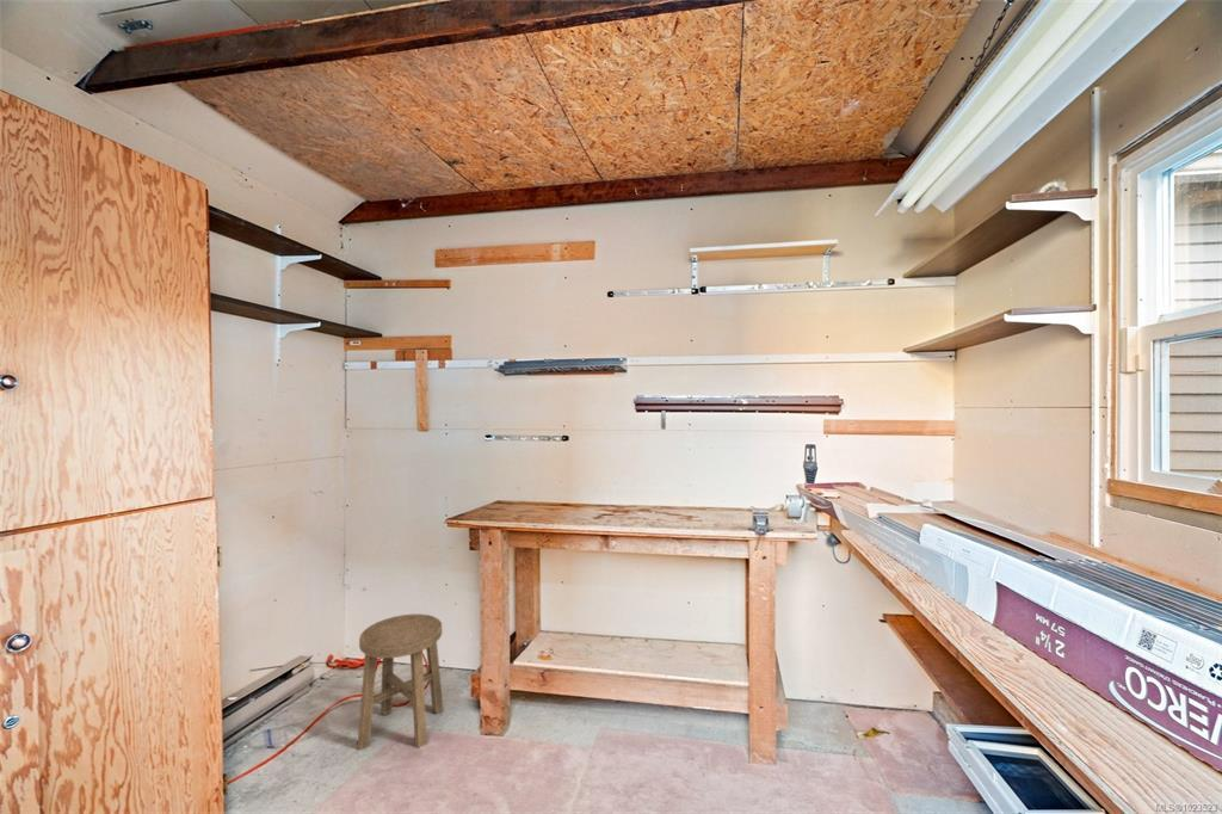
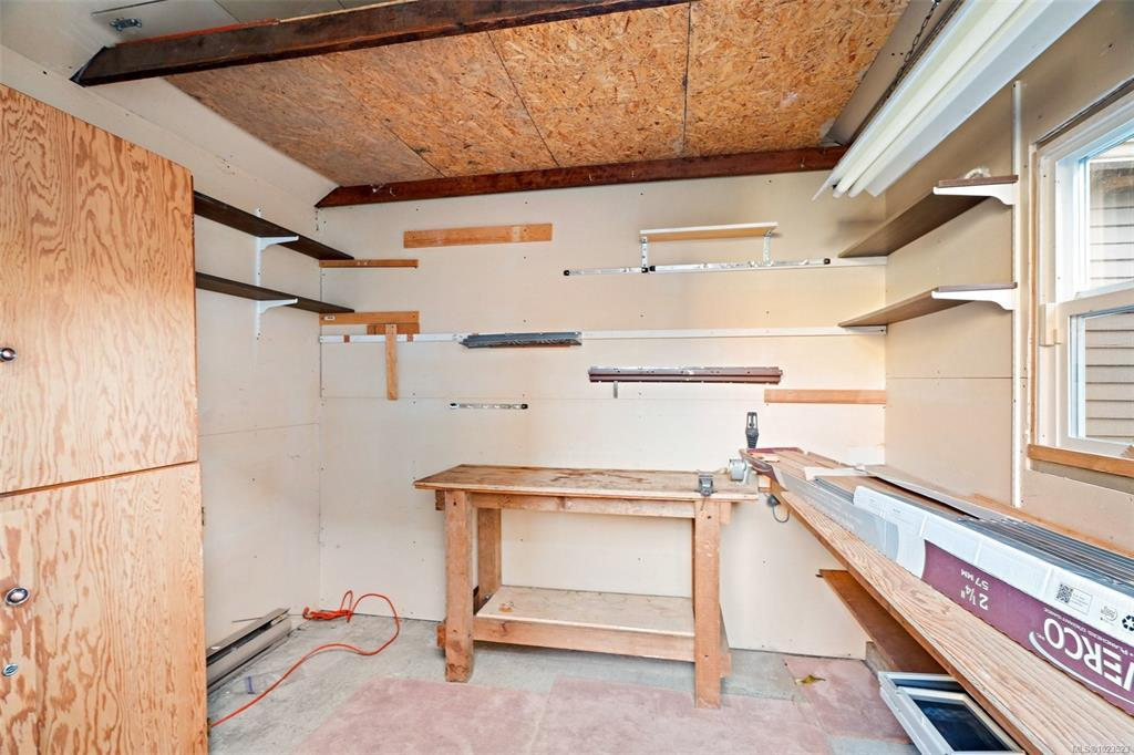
- stool (402, 680)
